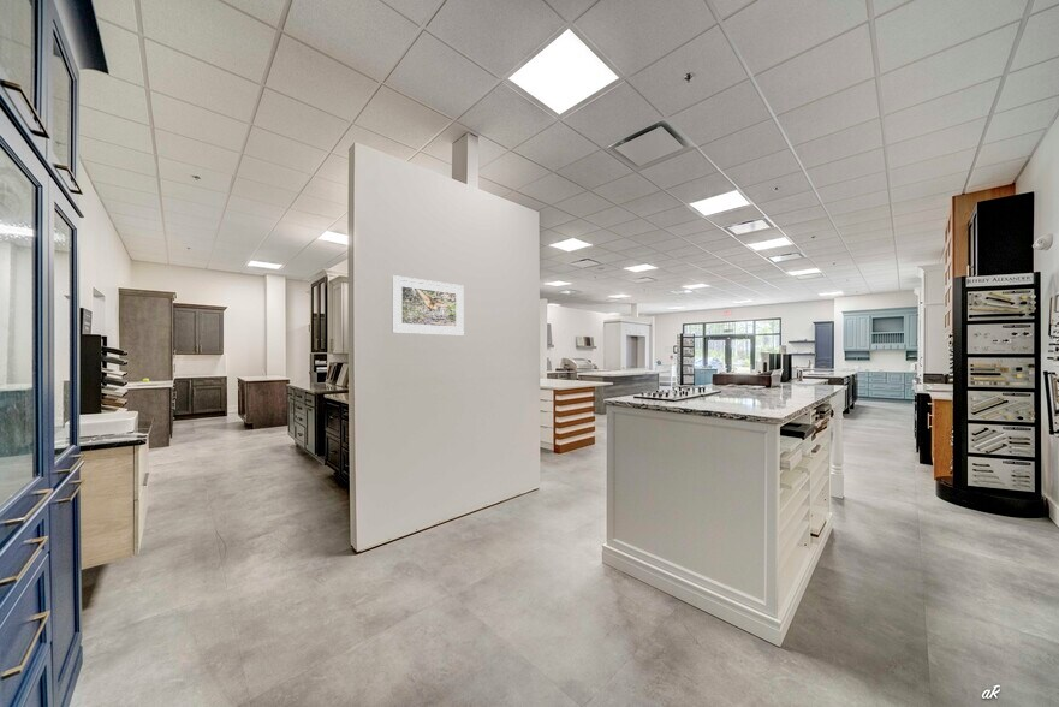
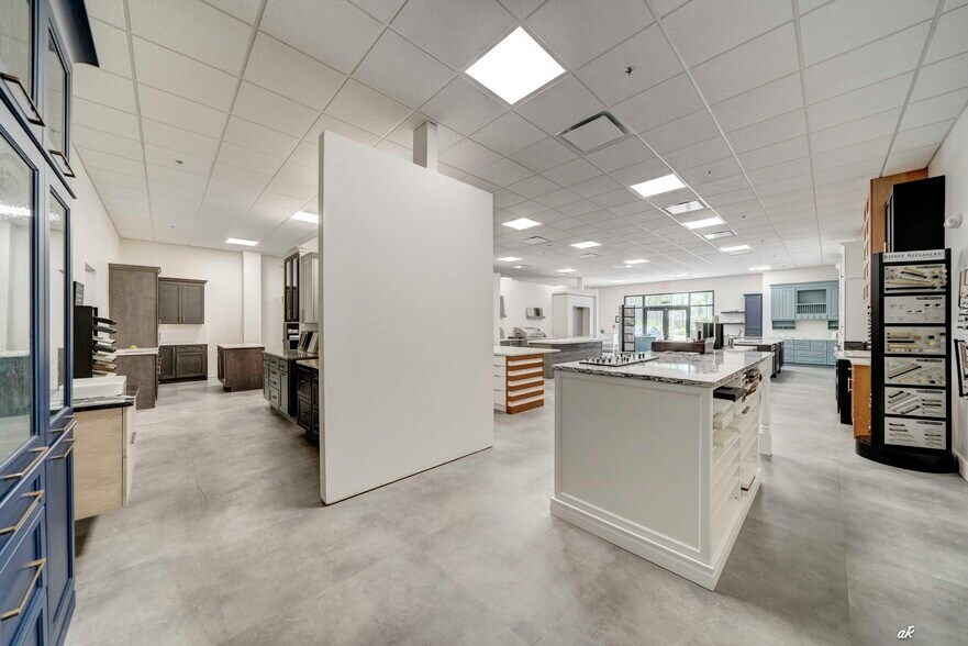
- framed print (429, 307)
